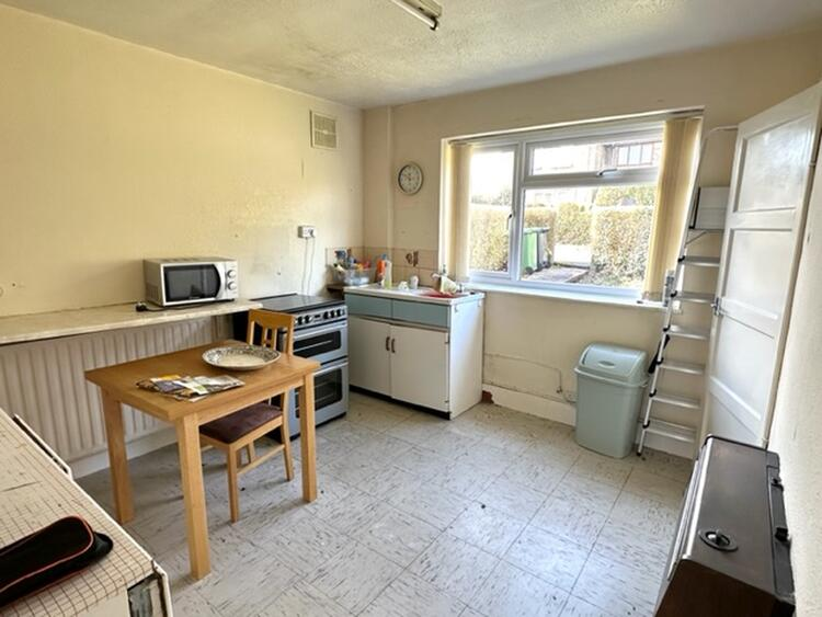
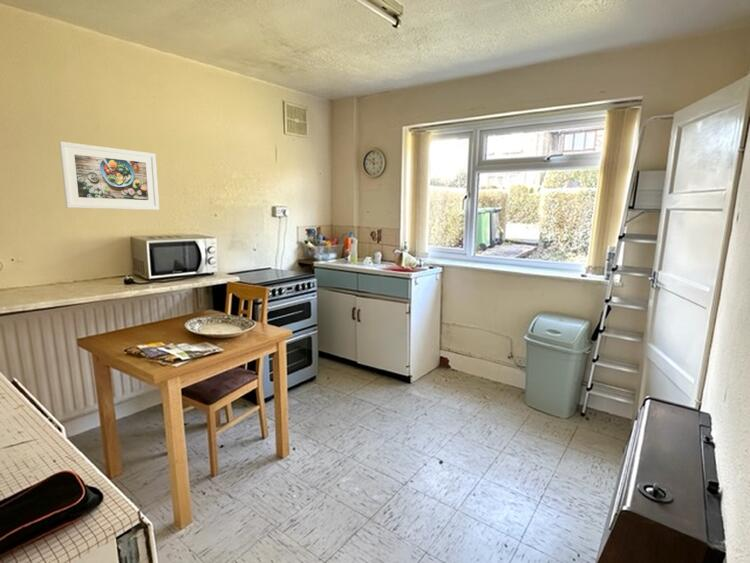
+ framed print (113, 178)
